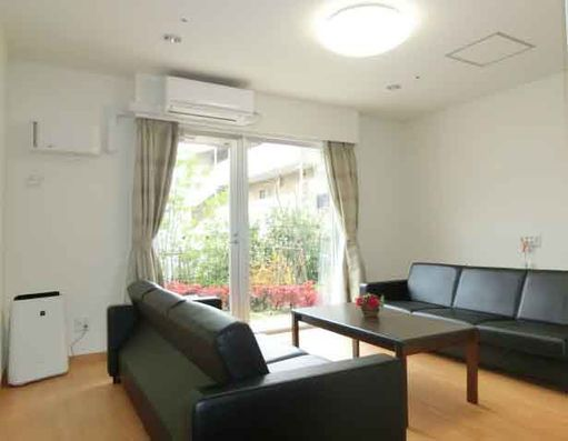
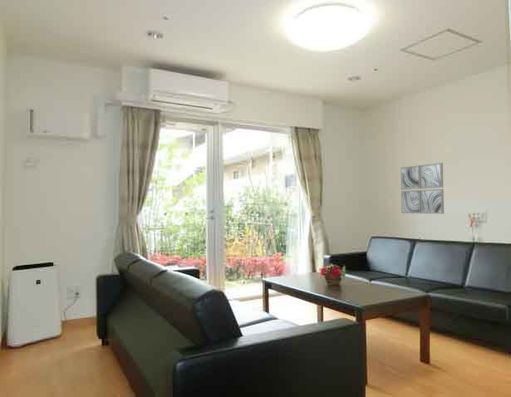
+ wall art (421, 188)
